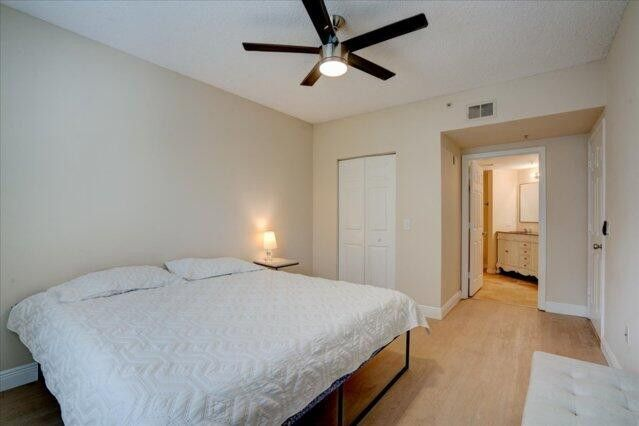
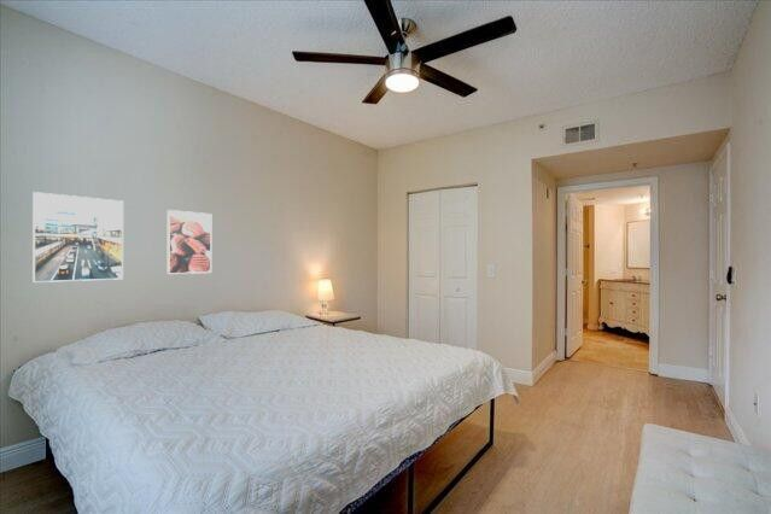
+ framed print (189, 243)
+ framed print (81, 238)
